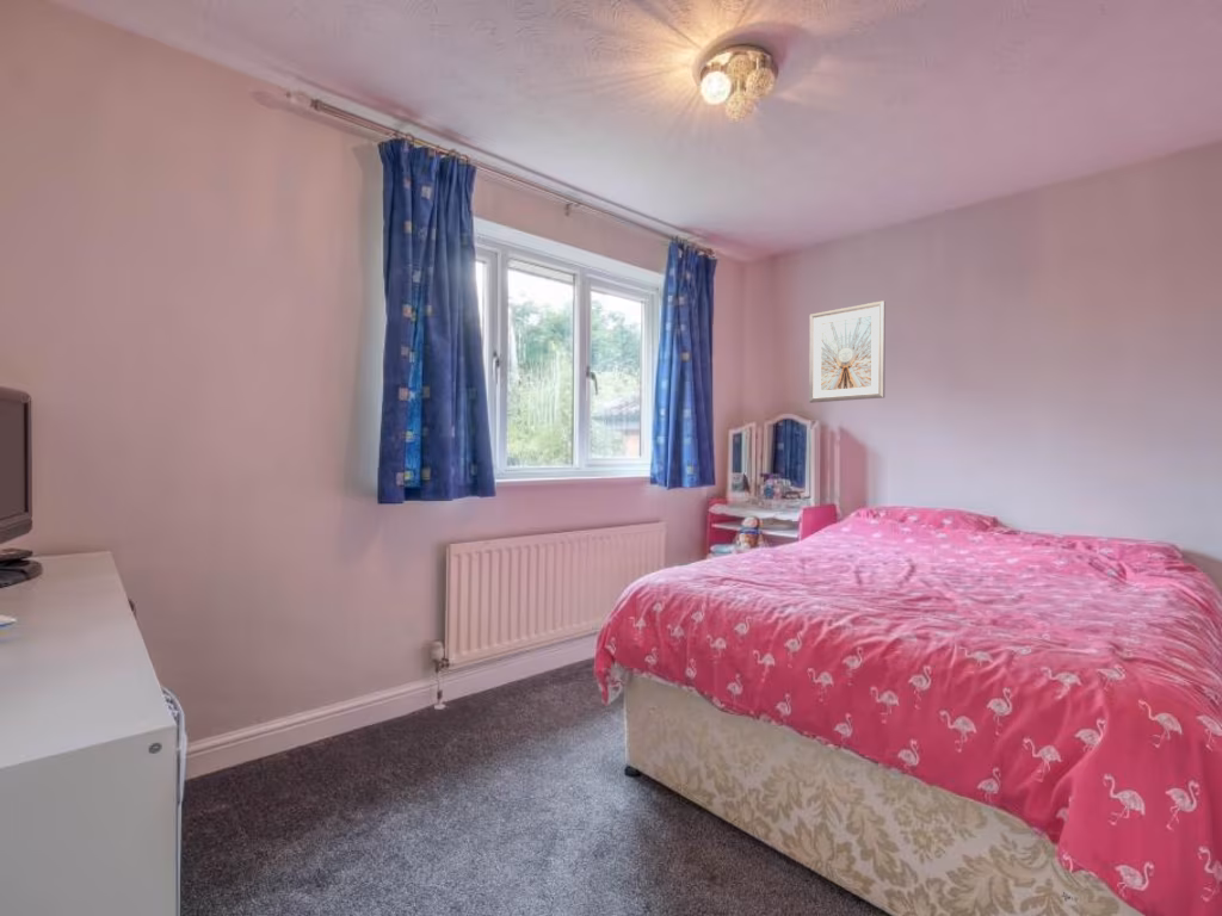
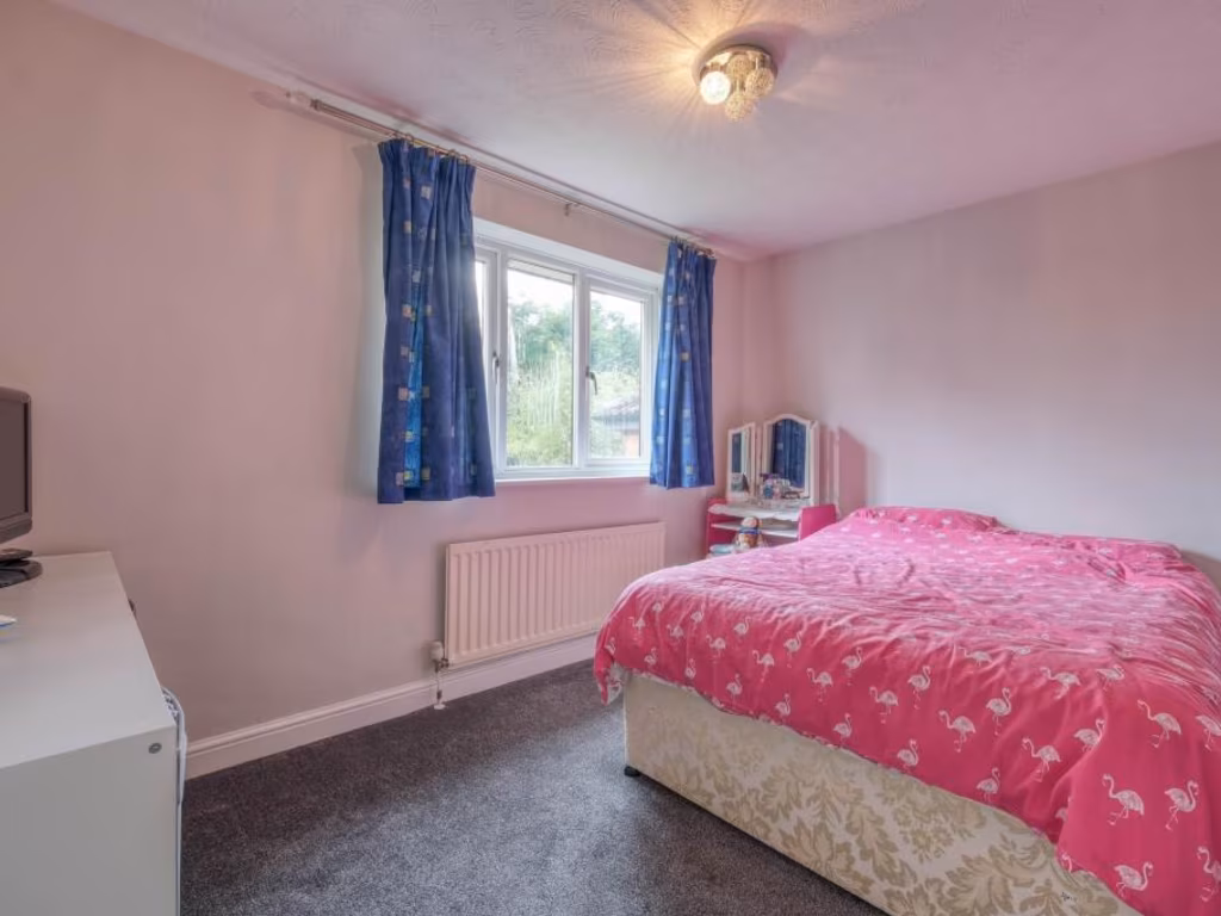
- picture frame (845, 353)
